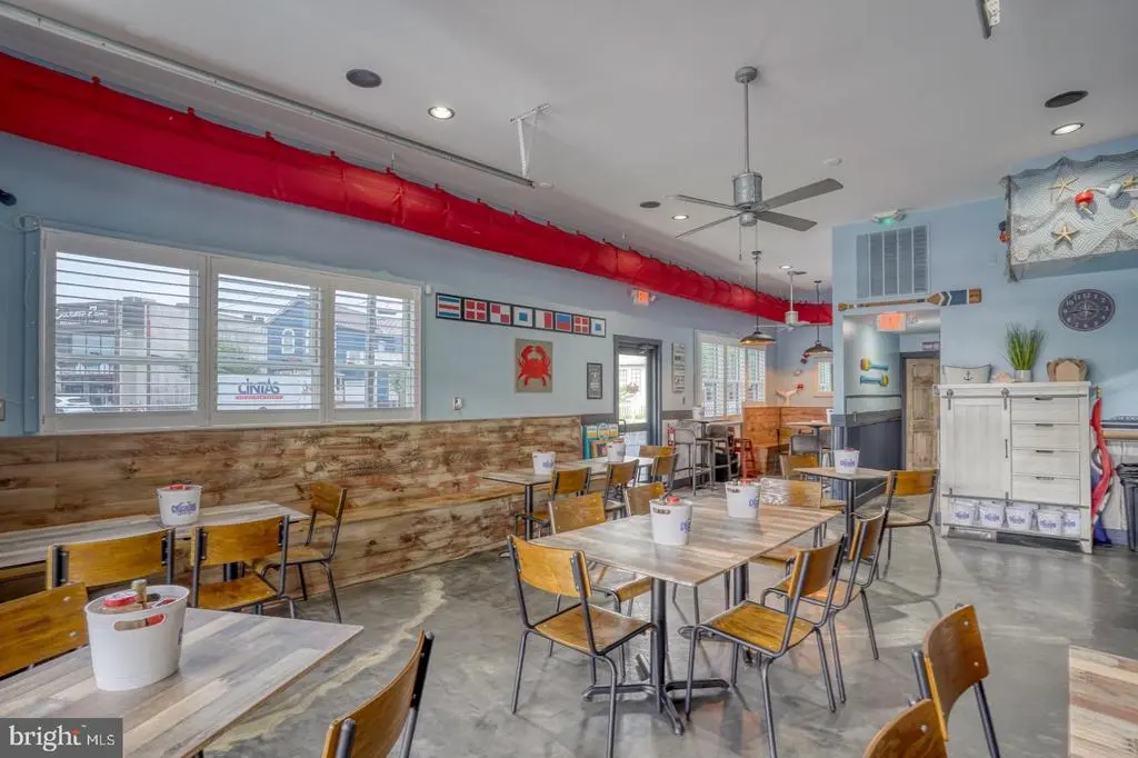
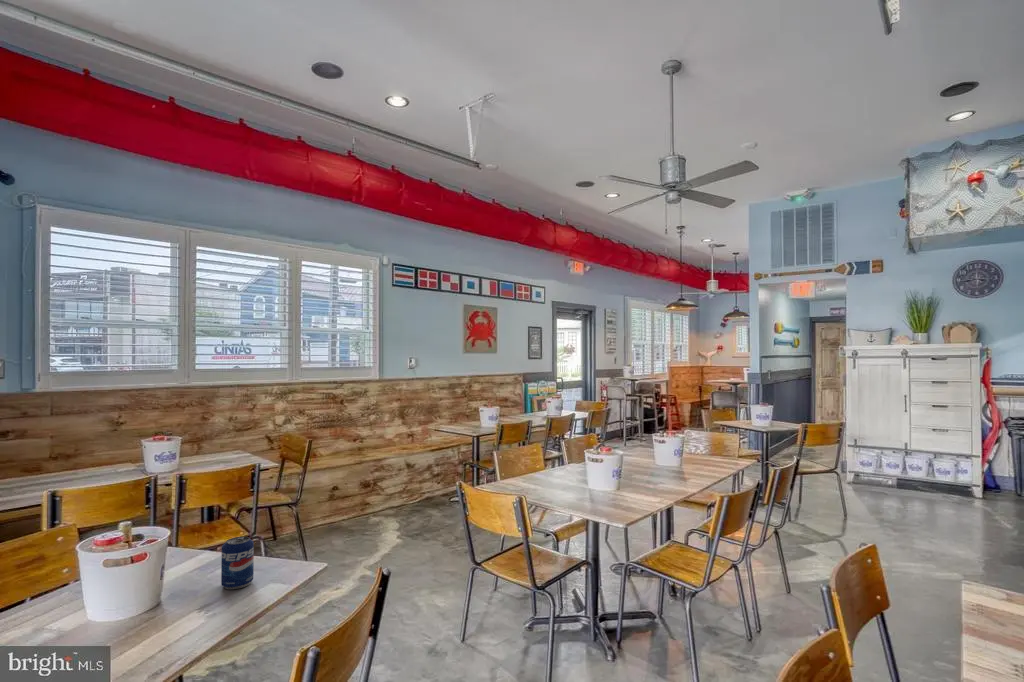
+ beverage can (237, 561)
